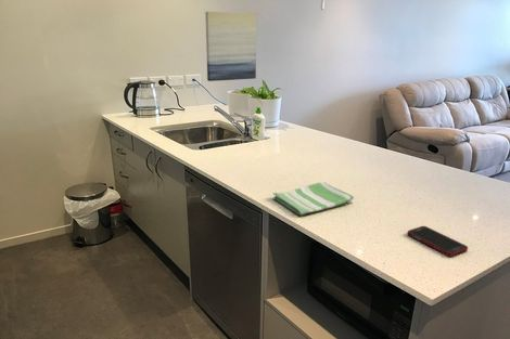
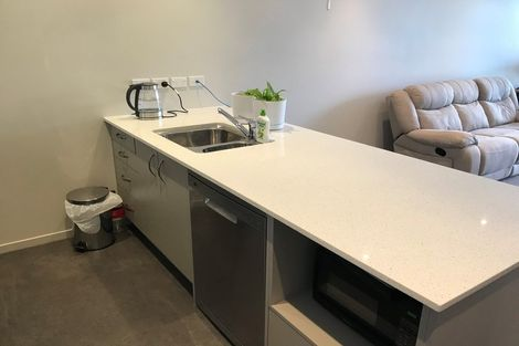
- wall art (231, 47)
- cell phone (436, 239)
- dish towel (313, 196)
